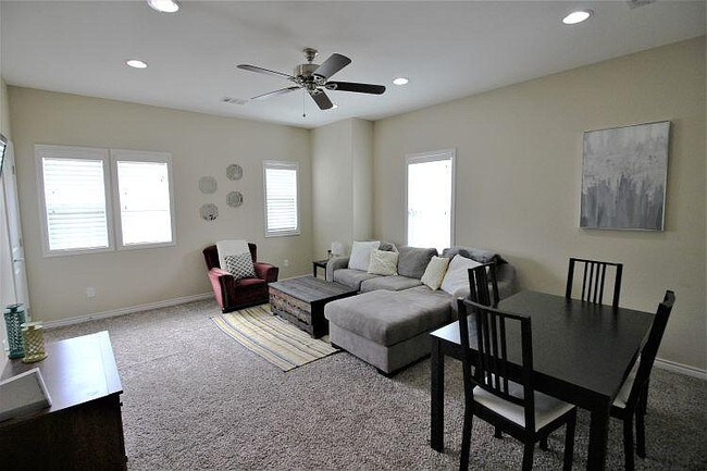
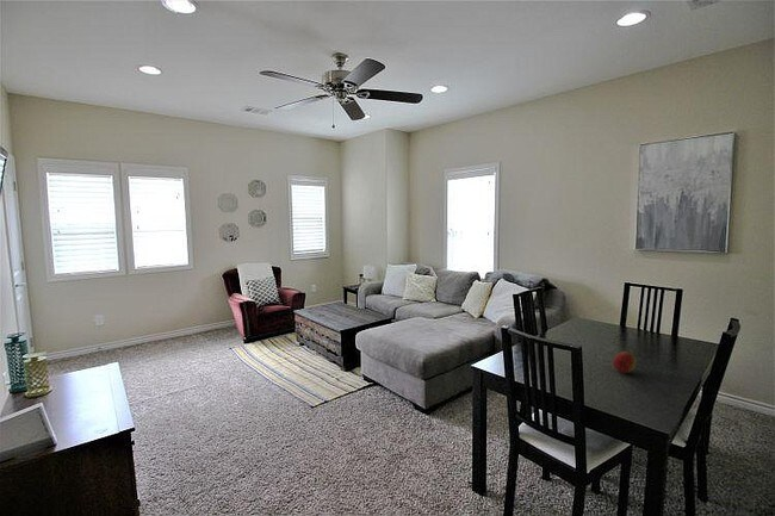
+ fruit (624, 361)
